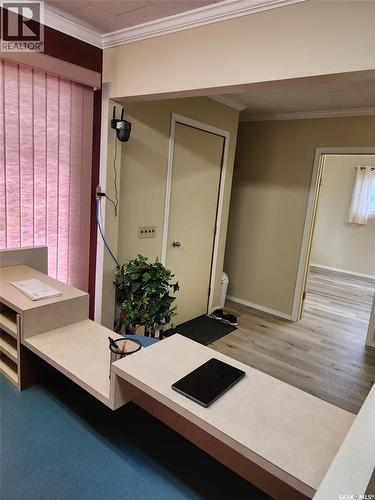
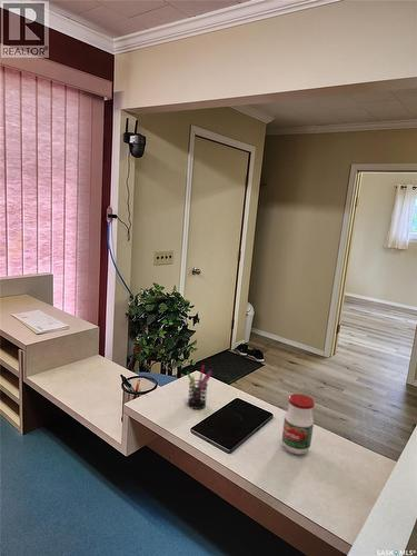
+ pen holder (197, 385)
+ jar (298, 424)
